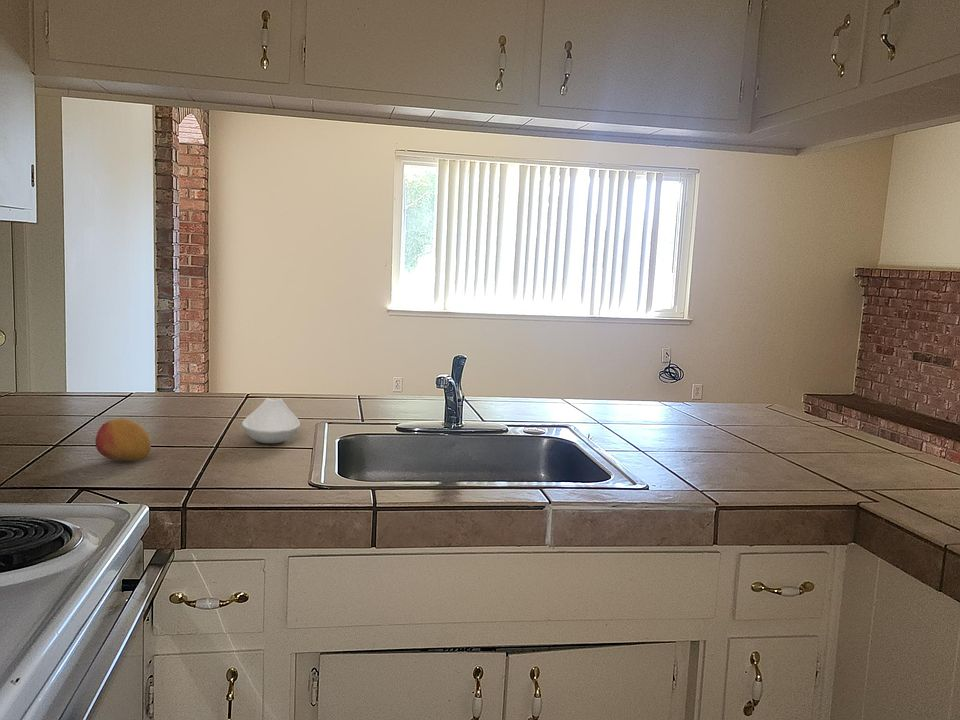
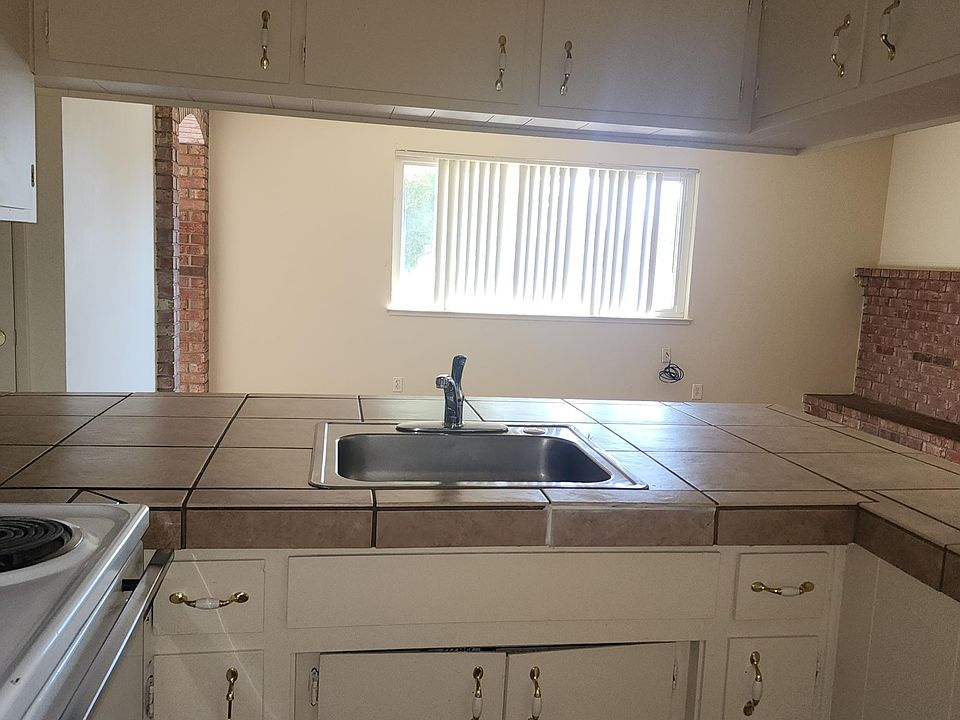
- fruit (123, 439)
- spoon rest (271, 418)
